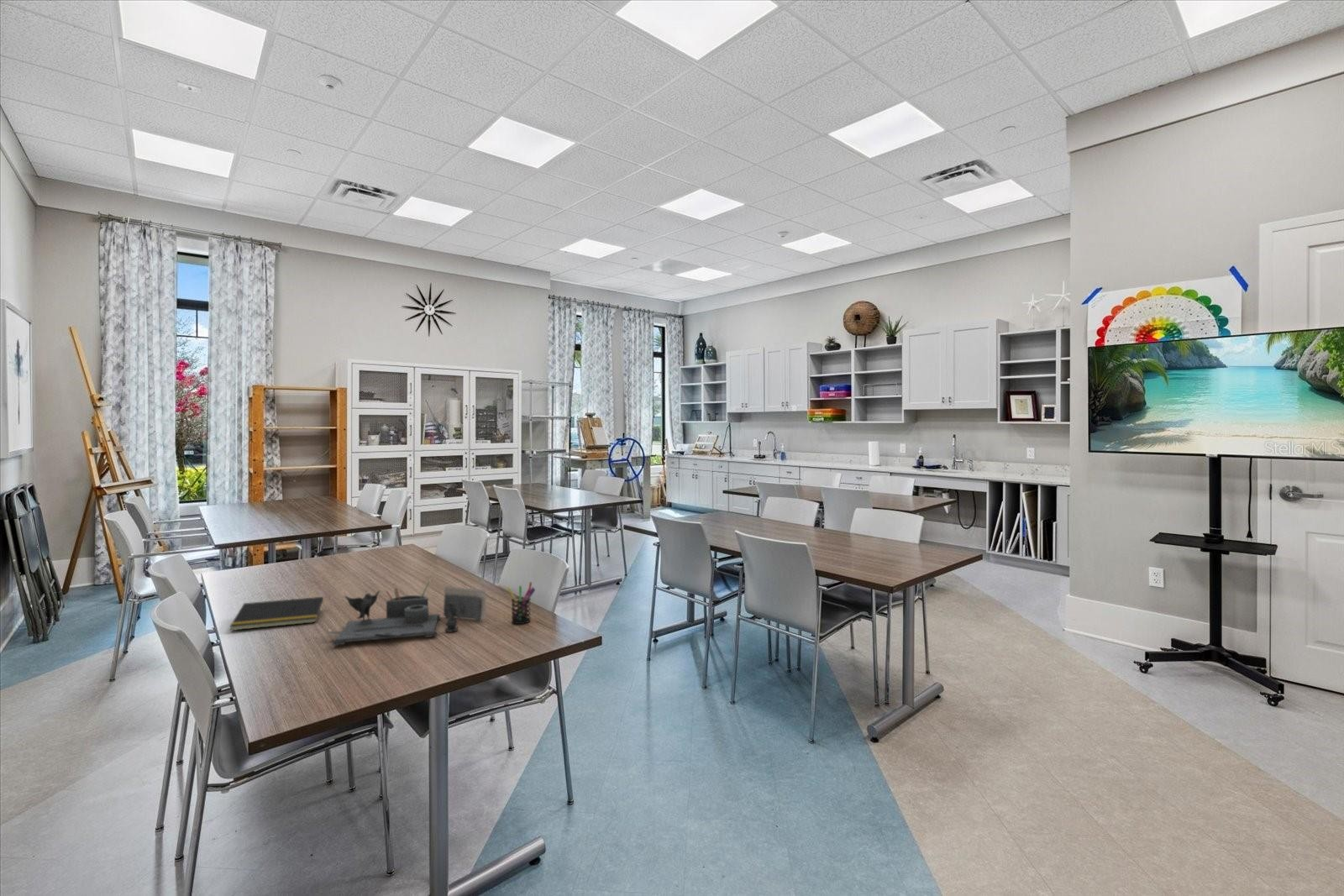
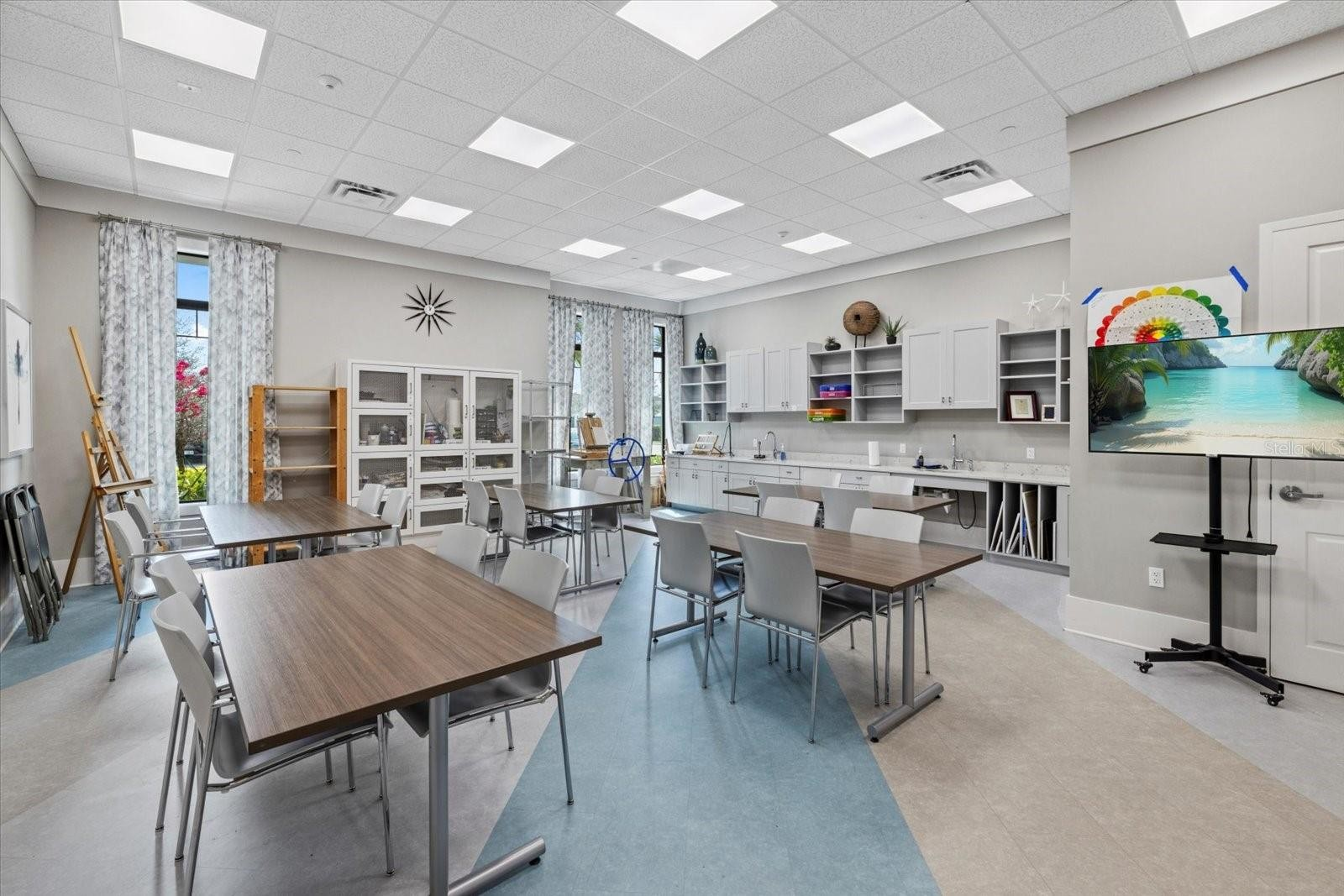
- desk organizer (412, 605)
- notepad (279, 612)
- pen holder (522, 601)
